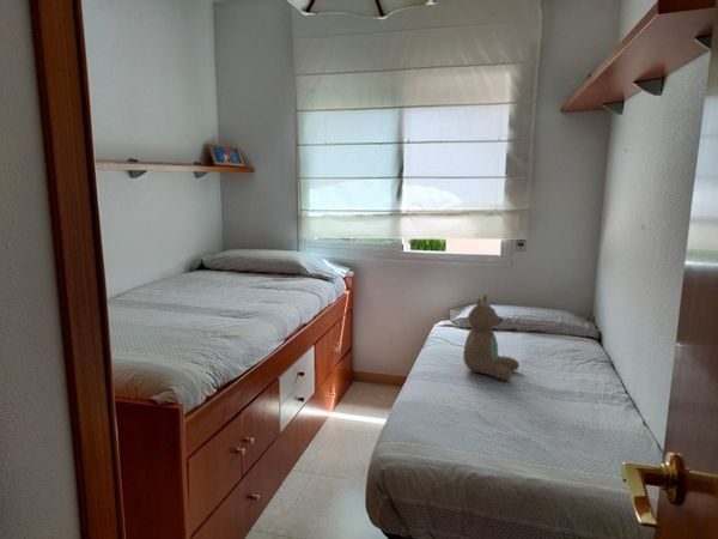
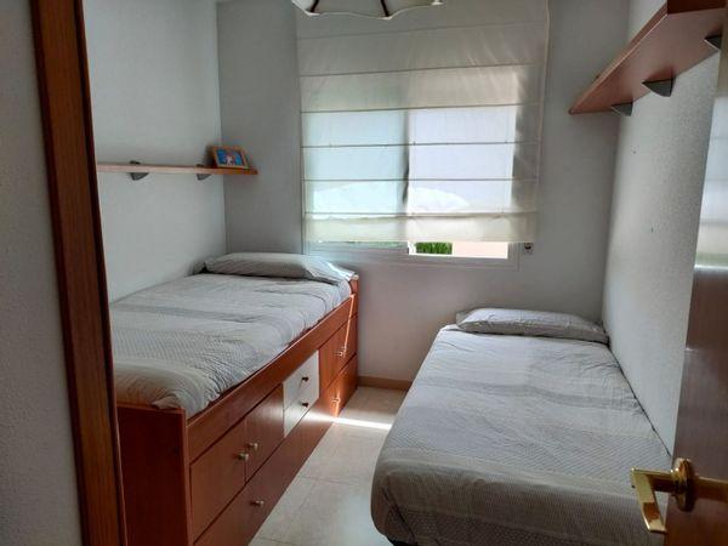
- teddy bear (492, 335)
